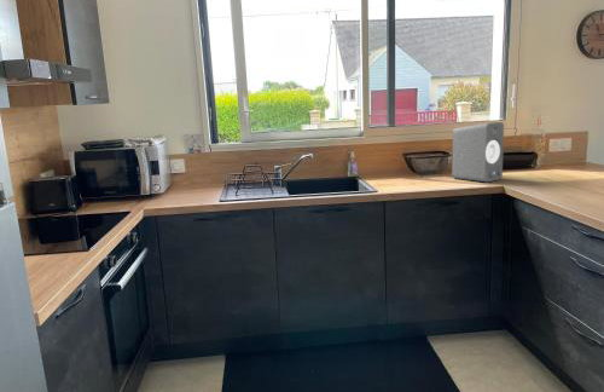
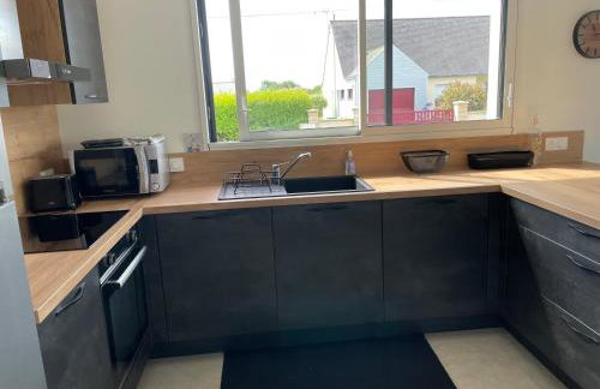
- speaker (478, 150)
